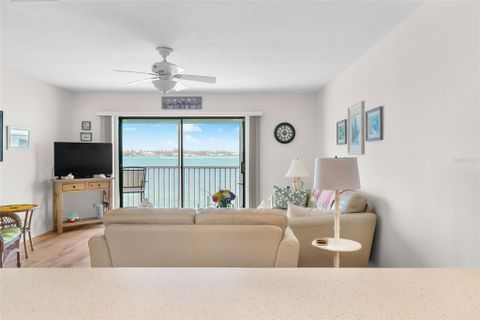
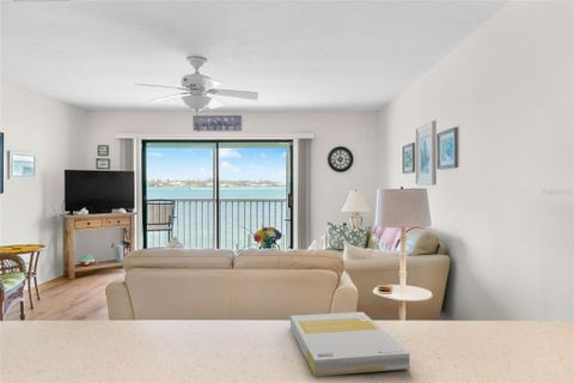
+ book (342, 338)
